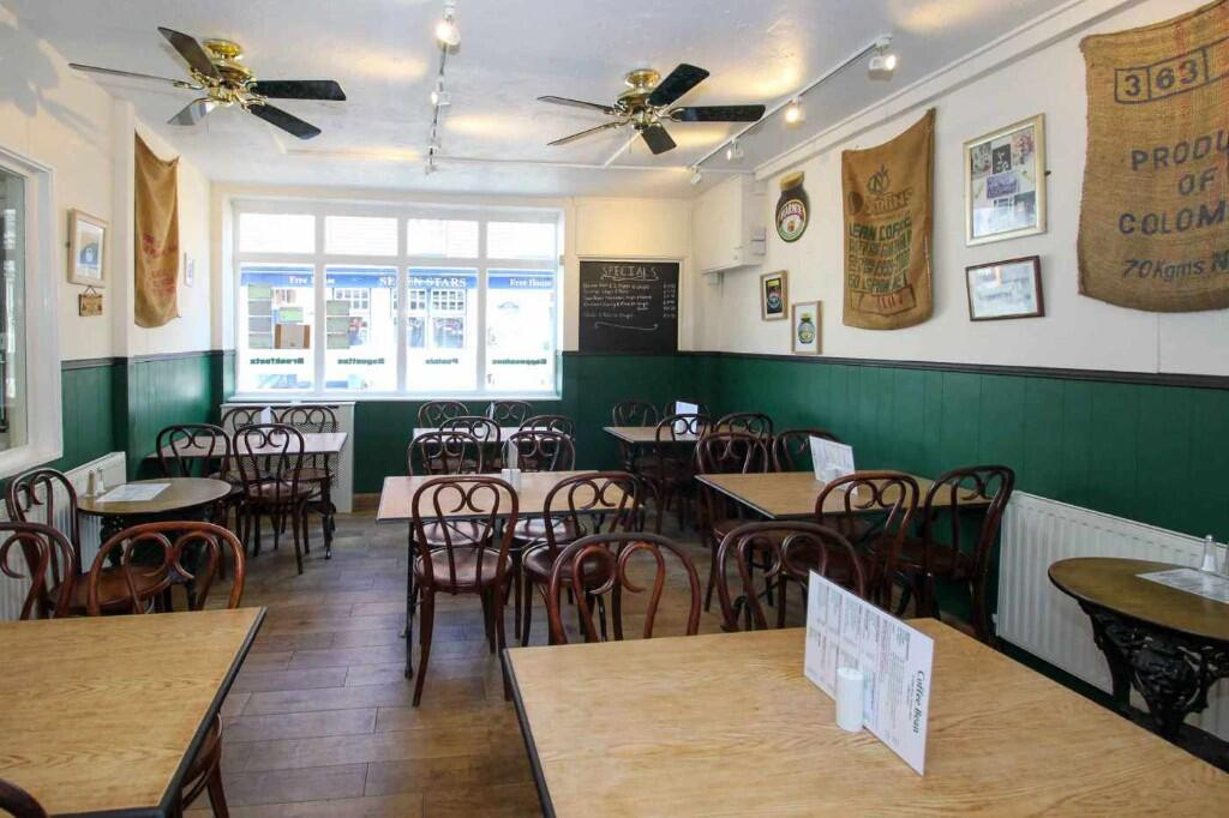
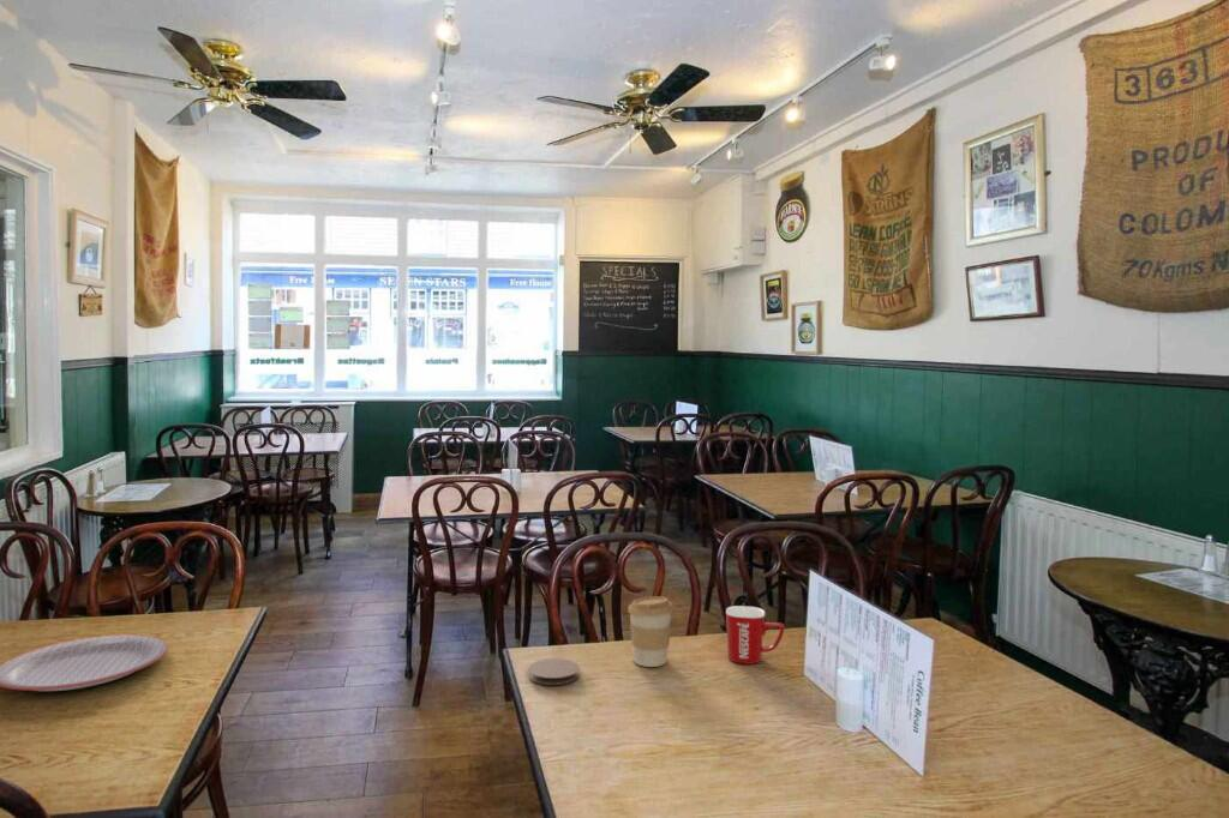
+ coaster (553, 670)
+ coffee cup (649, 628)
+ mug (754, 634)
+ plate (84, 664)
